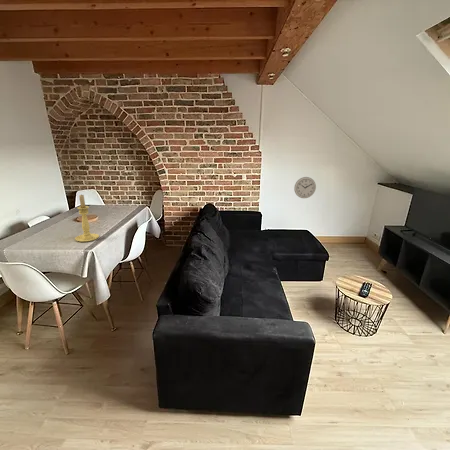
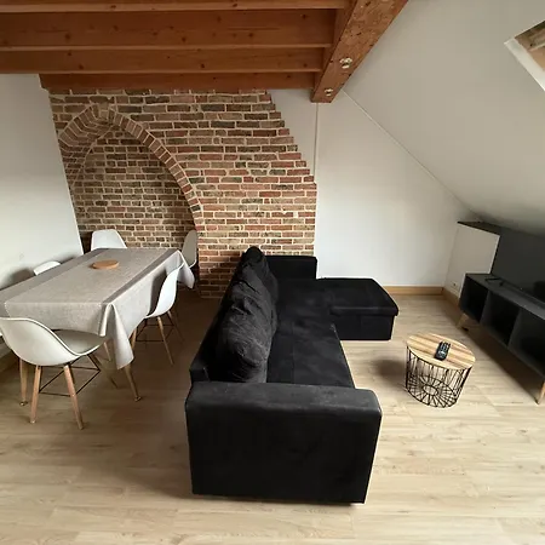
- wall clock (305, 187)
- candle holder (84, 216)
